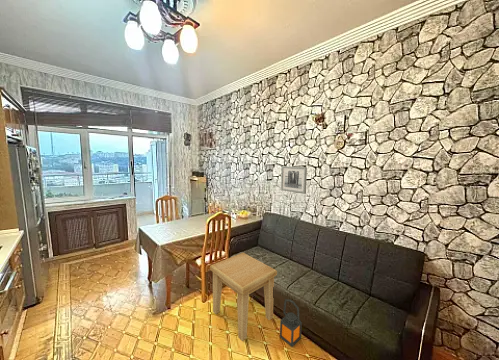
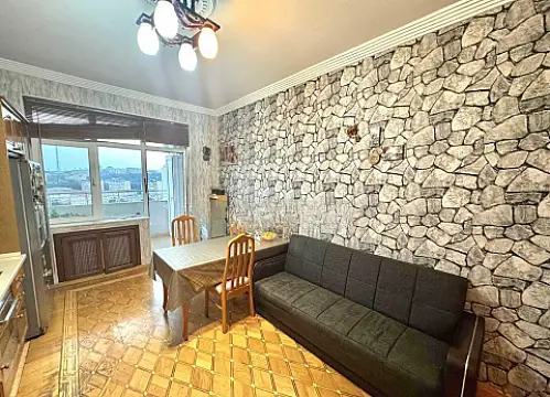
- side table (242, 291)
- wall art (293, 179)
- lantern (291, 319)
